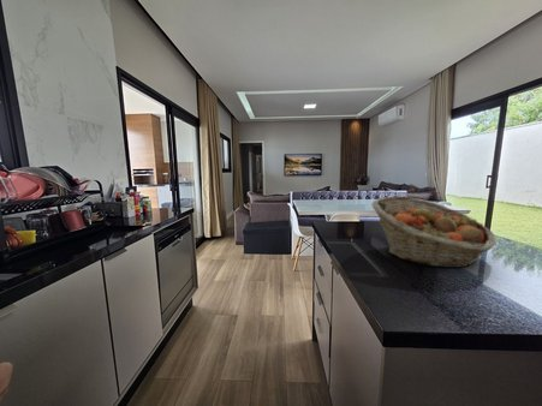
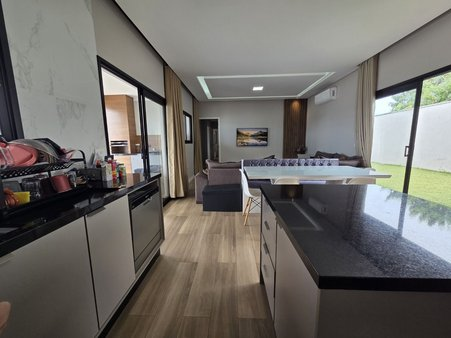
- fruit basket (428, 226)
